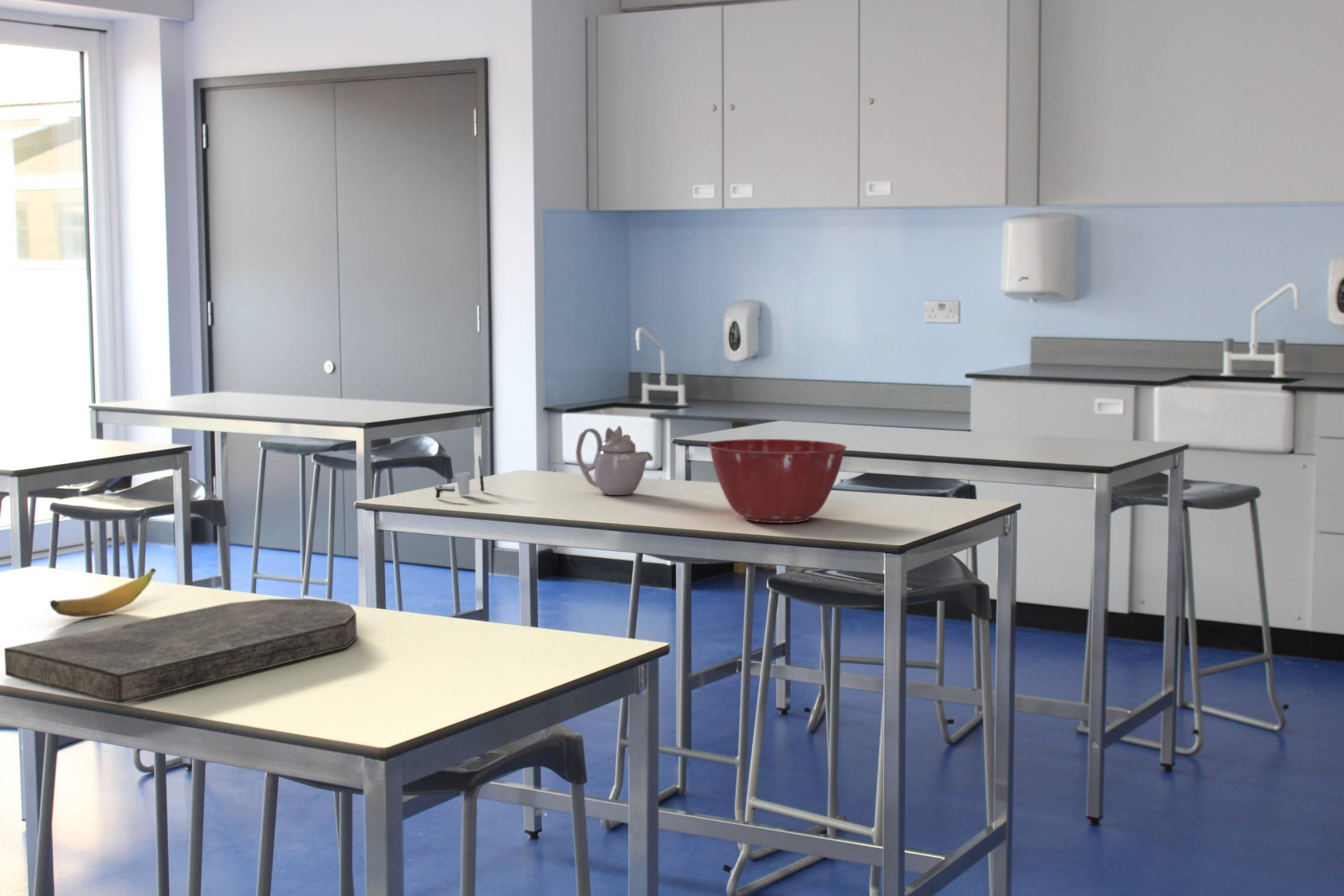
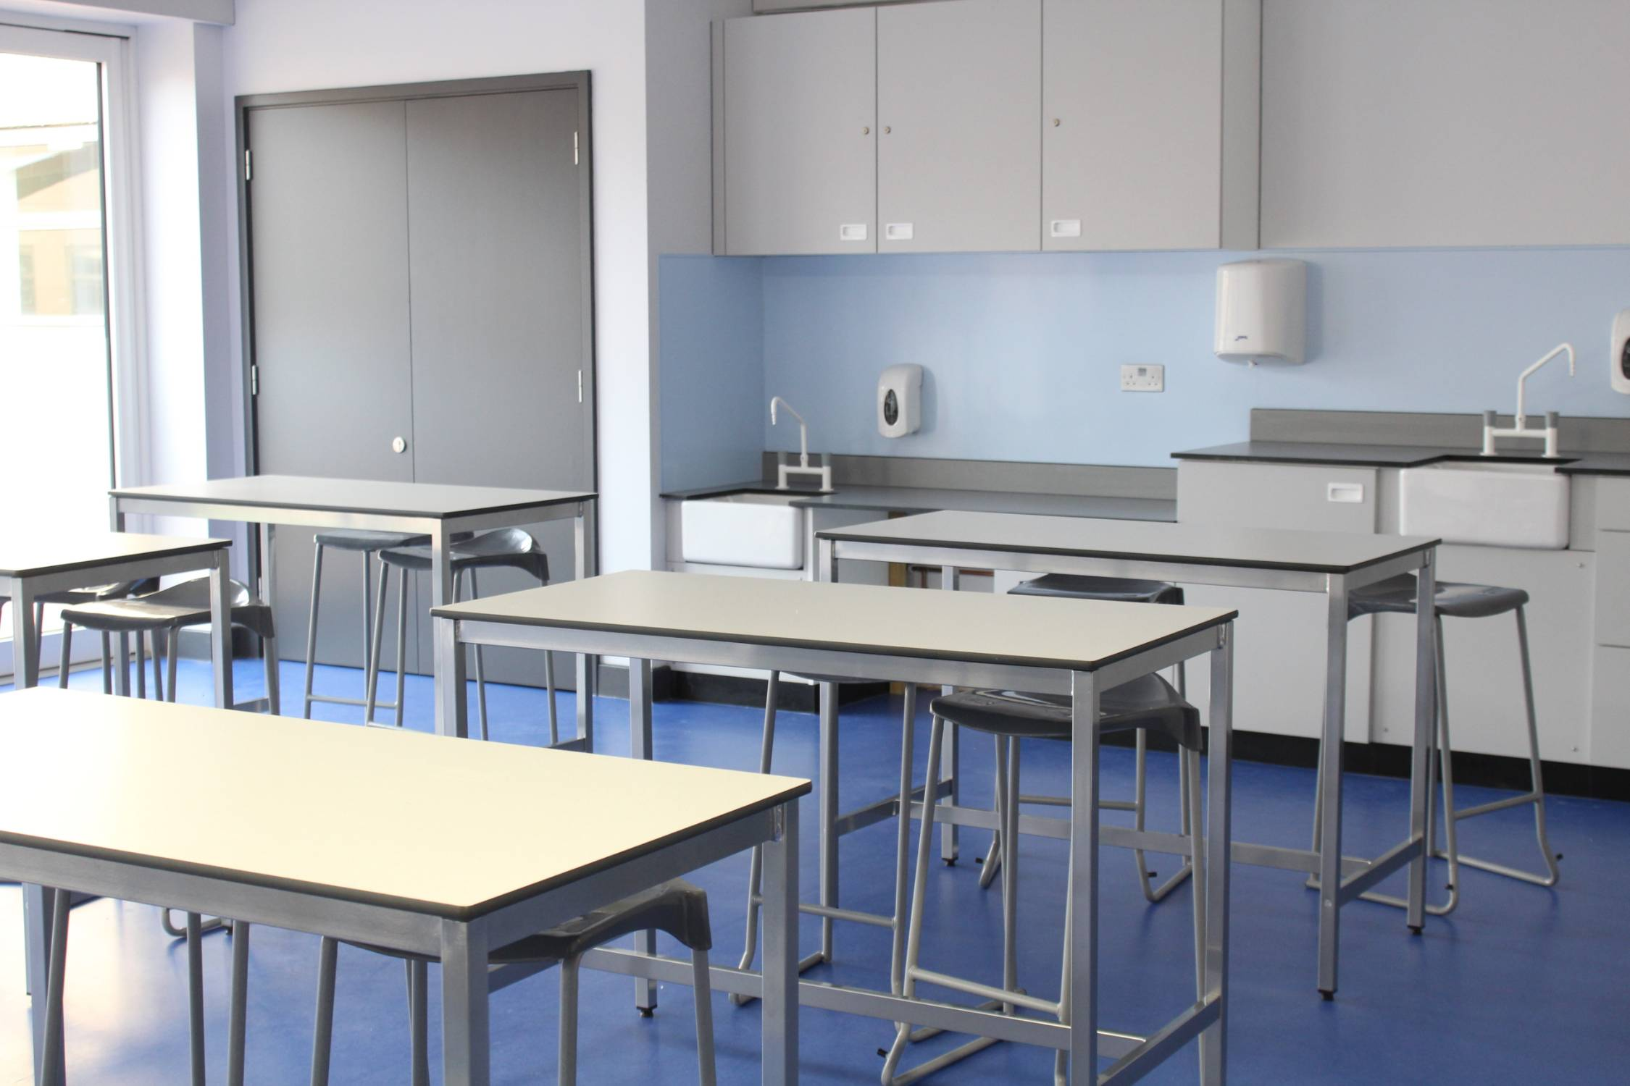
- mixing bowl (777, 481)
- cutting board (210, 641)
- cup (463, 476)
- teapot (614, 460)
- banana (105, 595)
